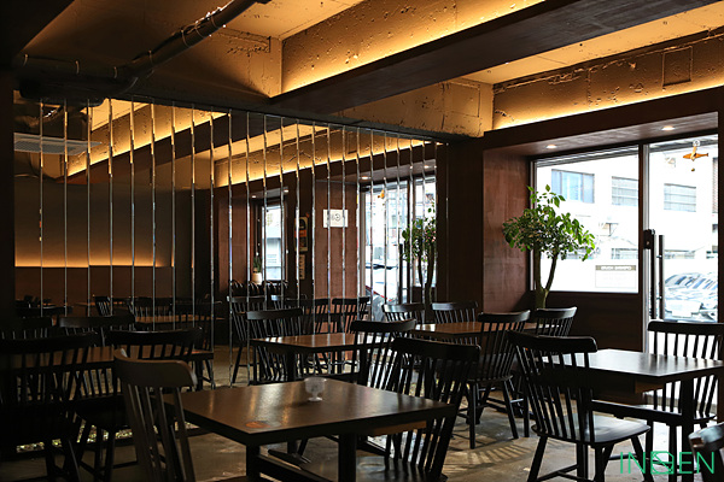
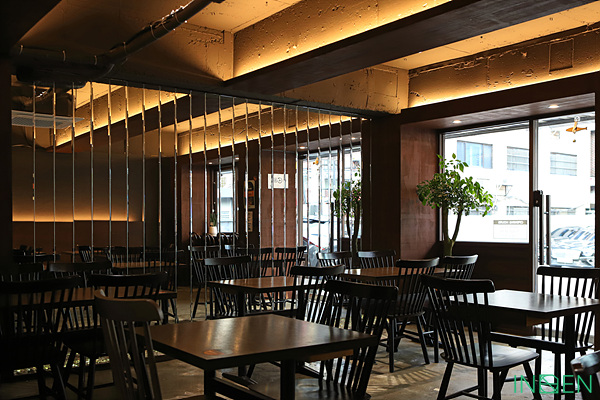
- teacup (315, 388)
